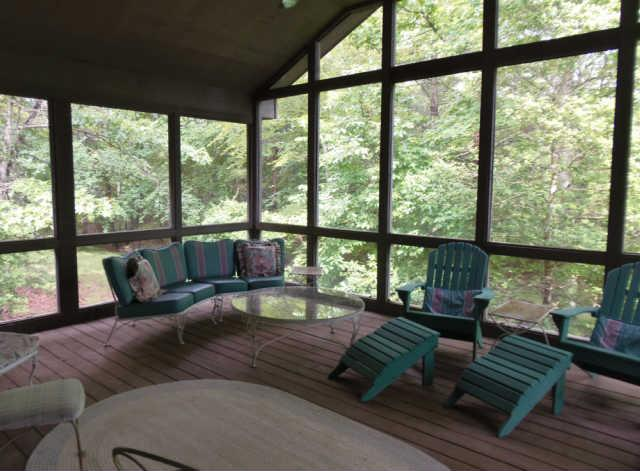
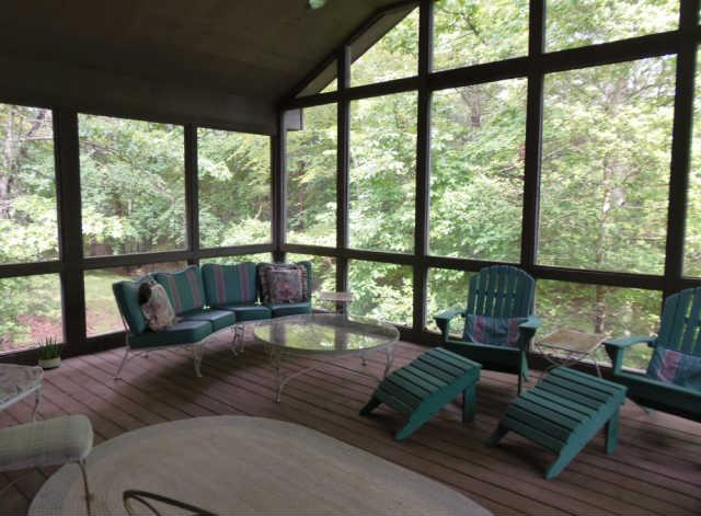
+ potted plant (48, 351)
